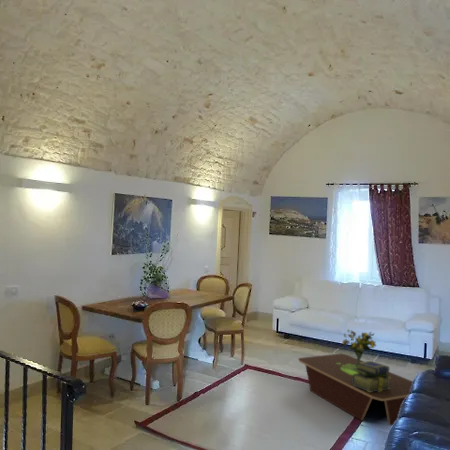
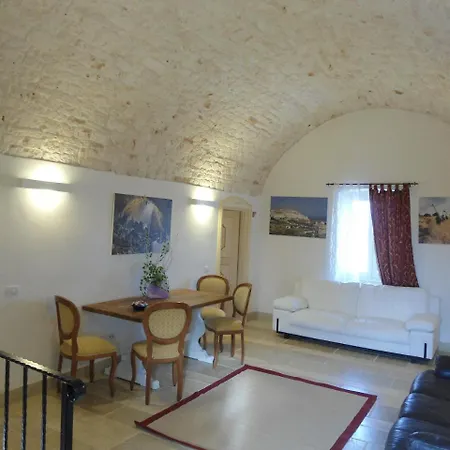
- bouquet (356, 348)
- coffee table (358, 387)
- stack of books (371, 374)
